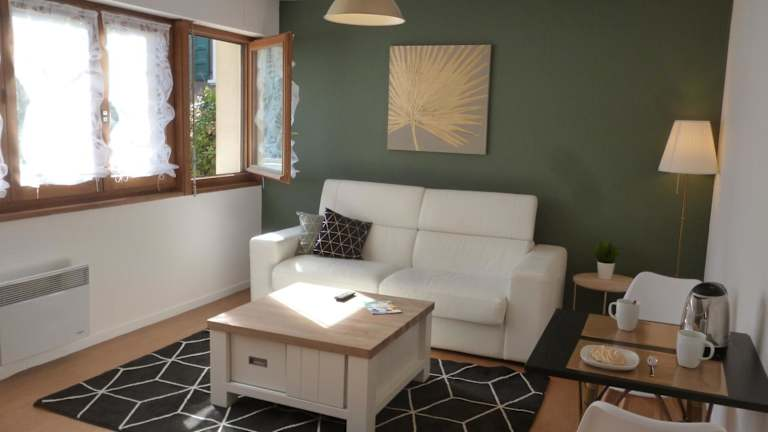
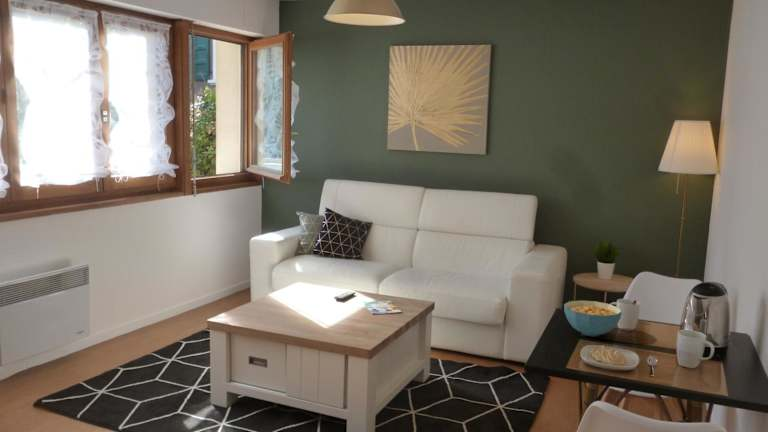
+ cereal bowl (591, 320)
